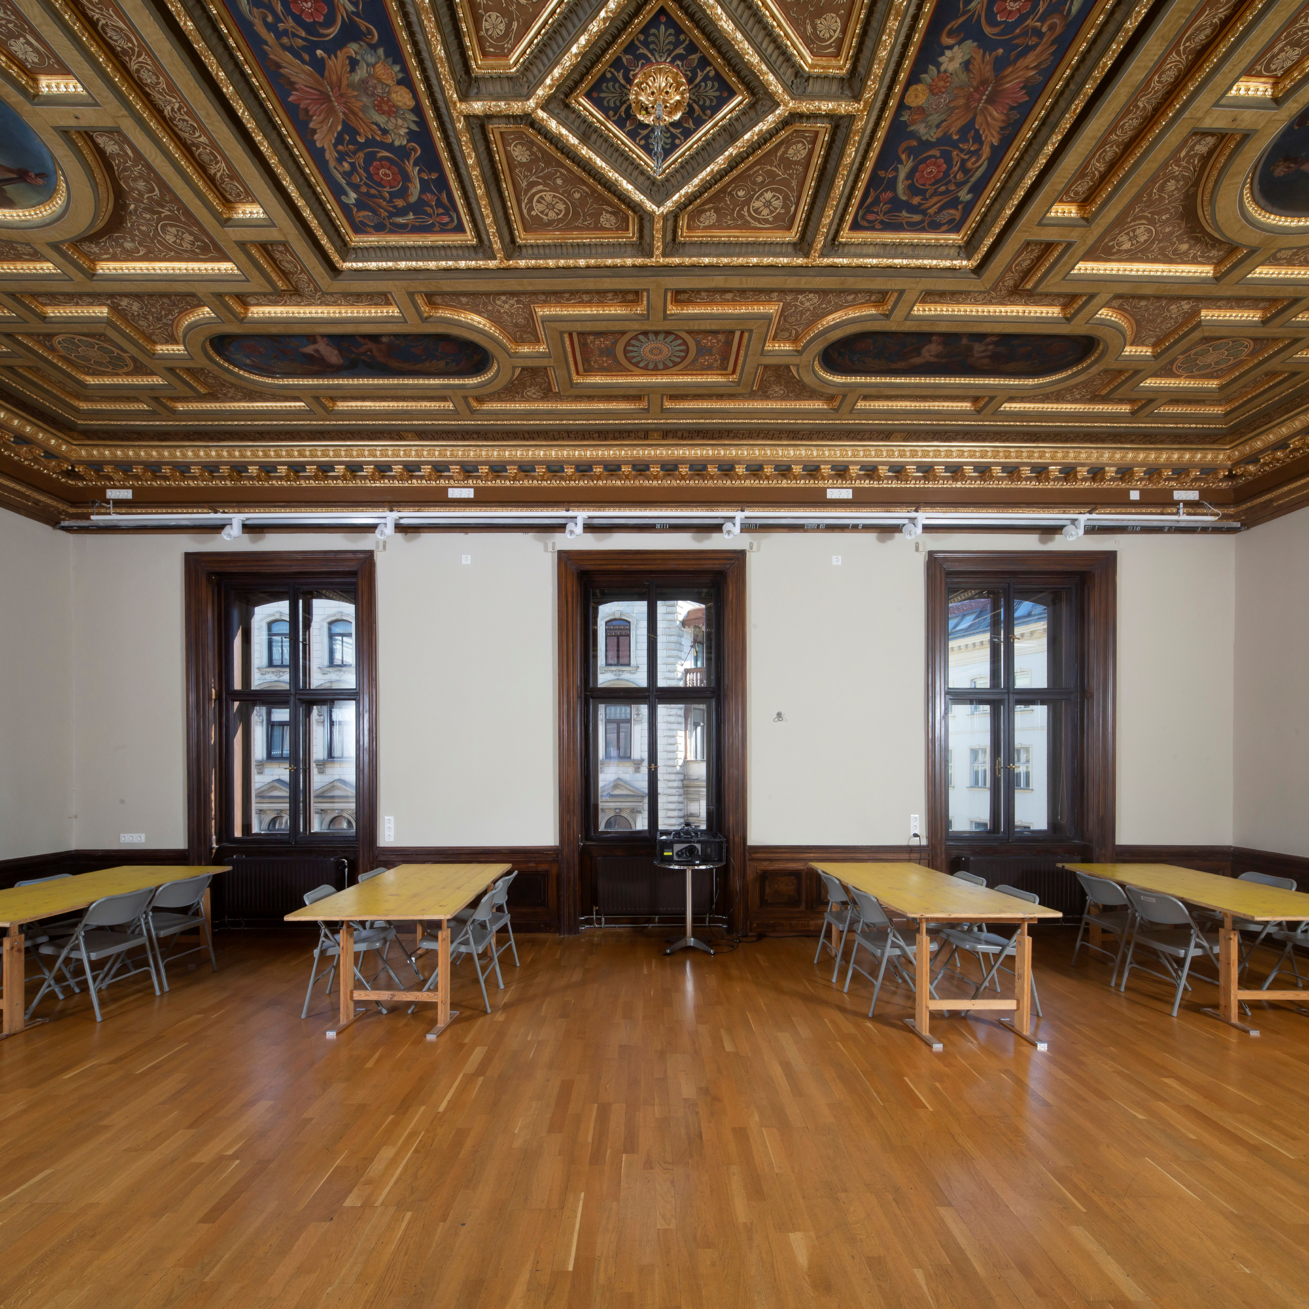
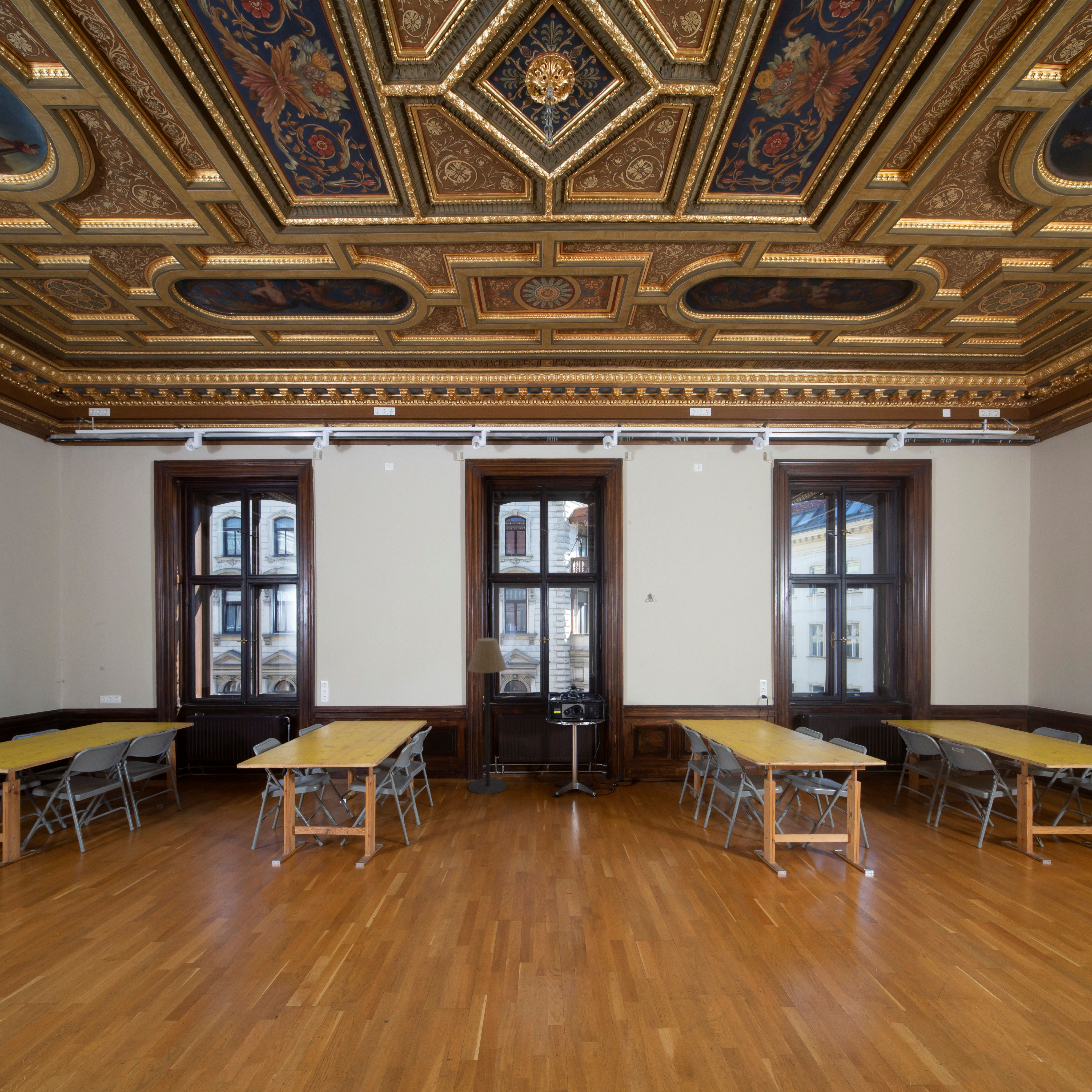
+ floor lamp (487, 713)
